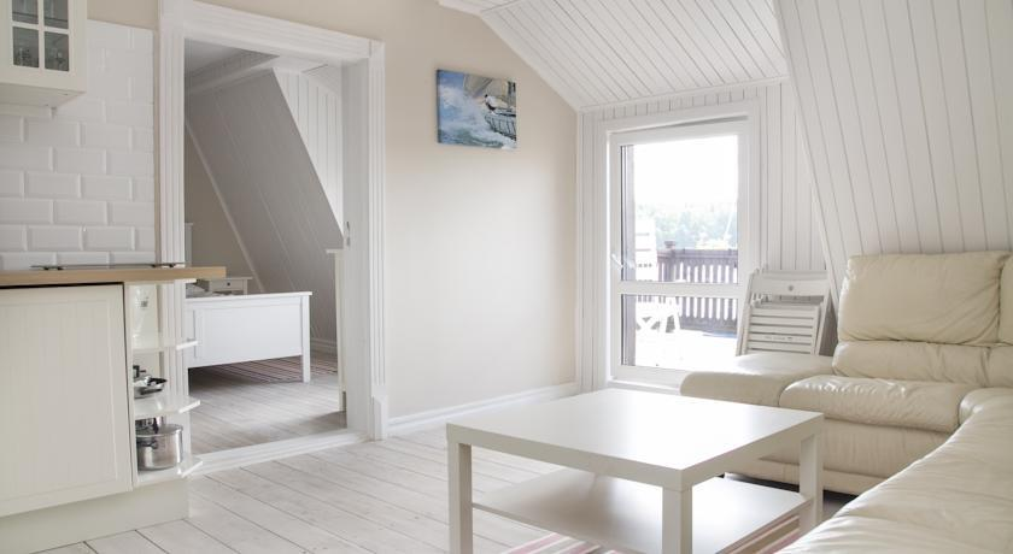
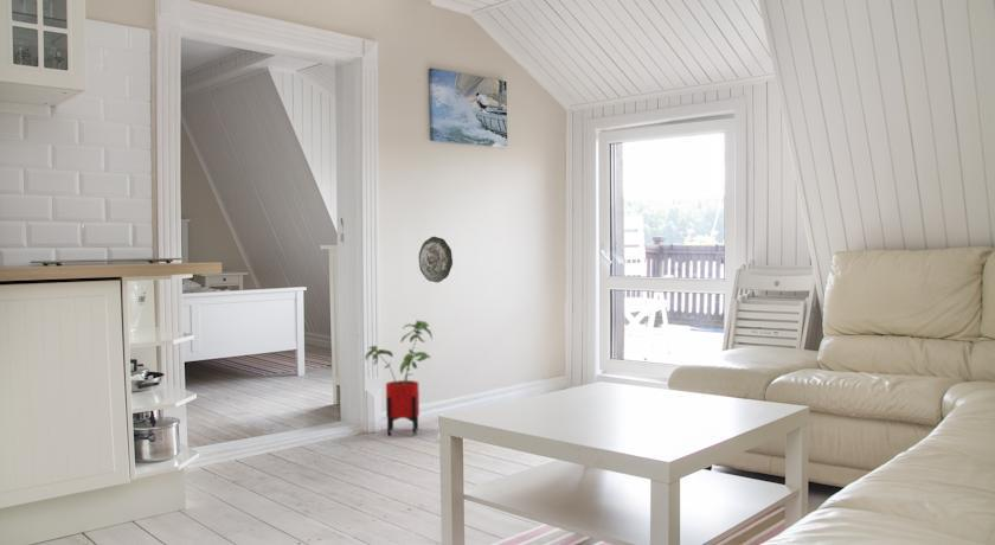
+ house plant (406, 376)
+ decorative plate (434, 259)
